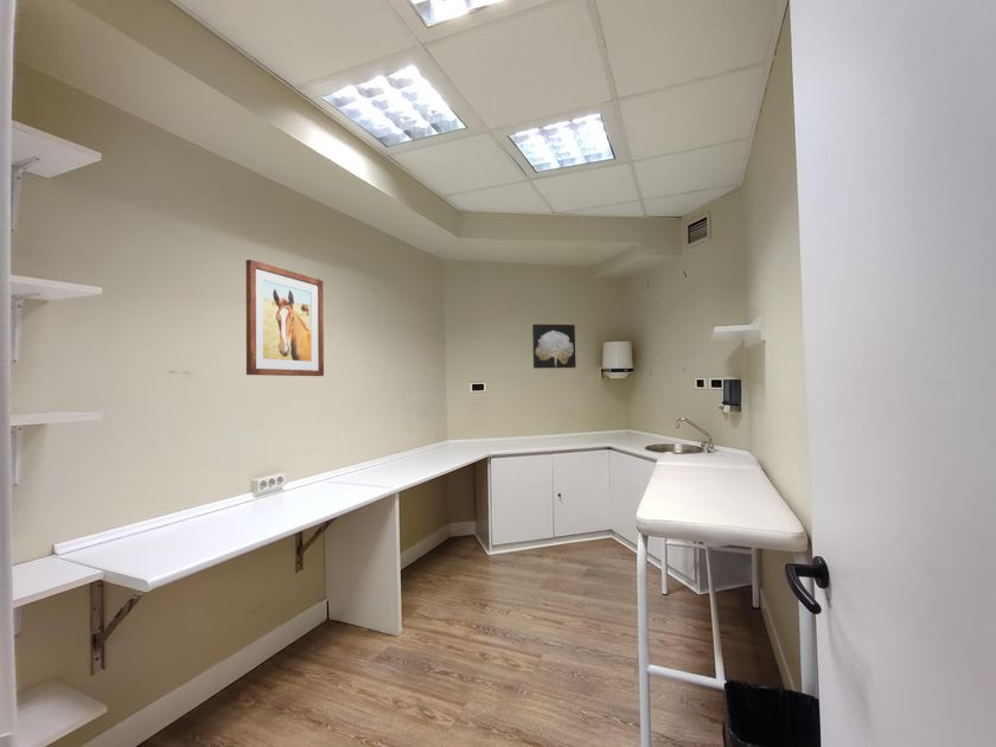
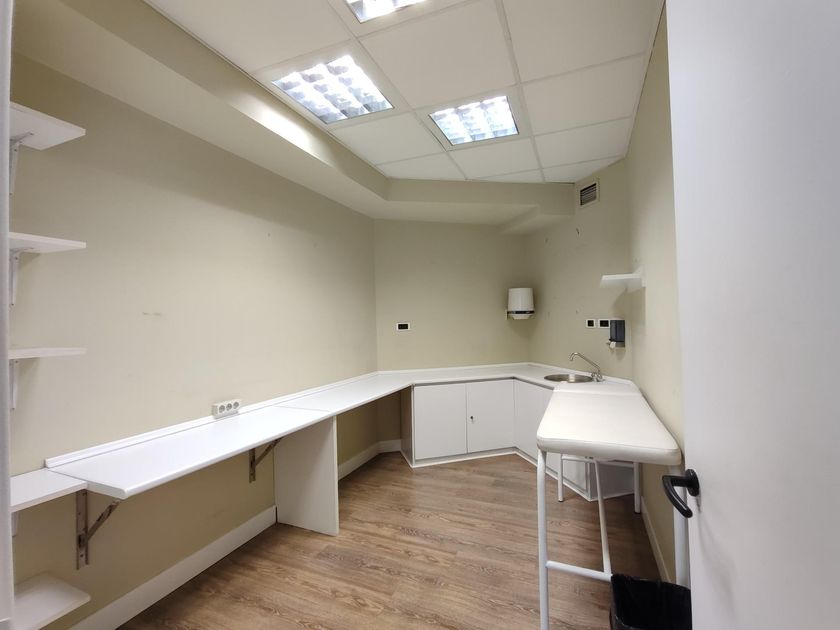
- wall art (554, 346)
- wall art (288, 323)
